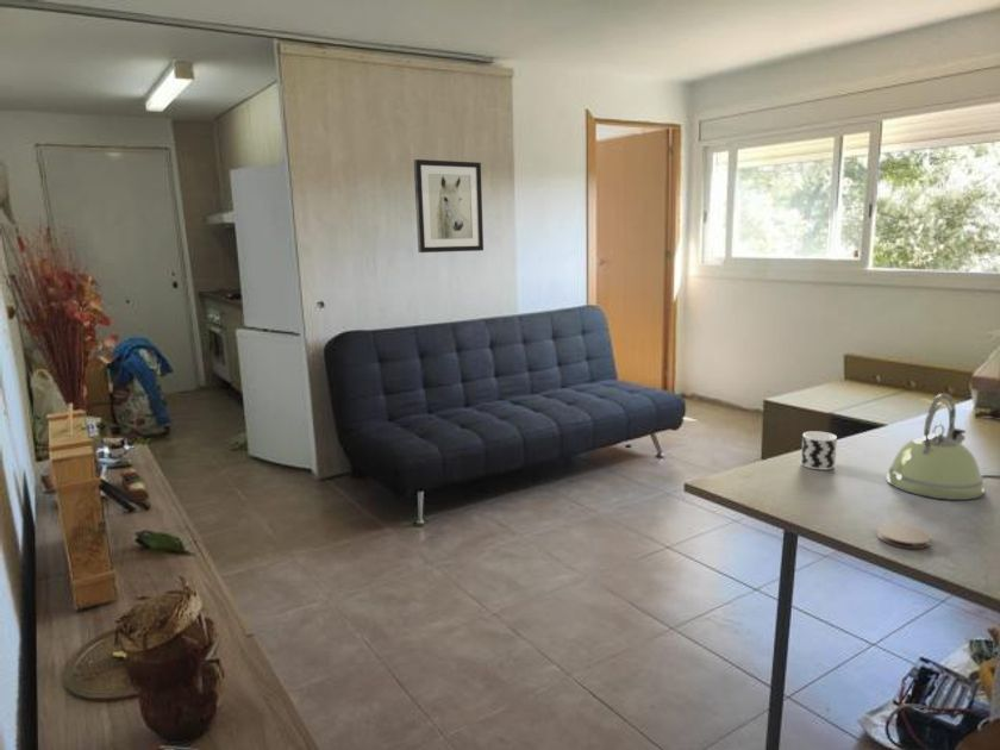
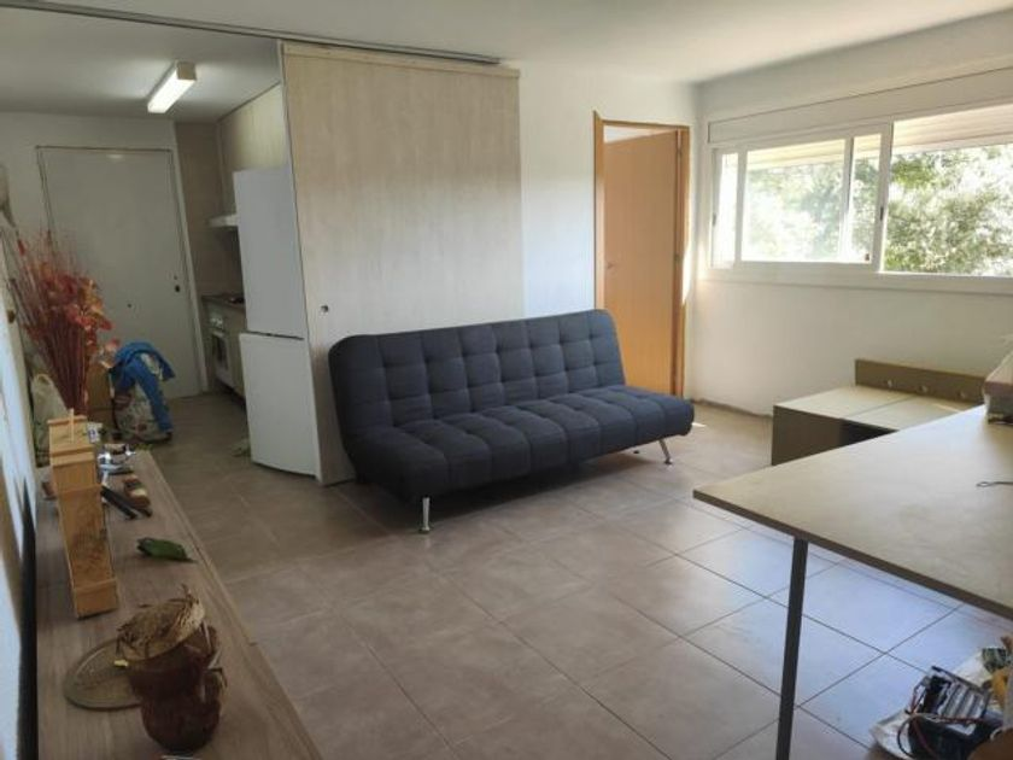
- wall art (449, 206)
- cup (820, 449)
- coaster (902, 536)
- kettle (940, 438)
